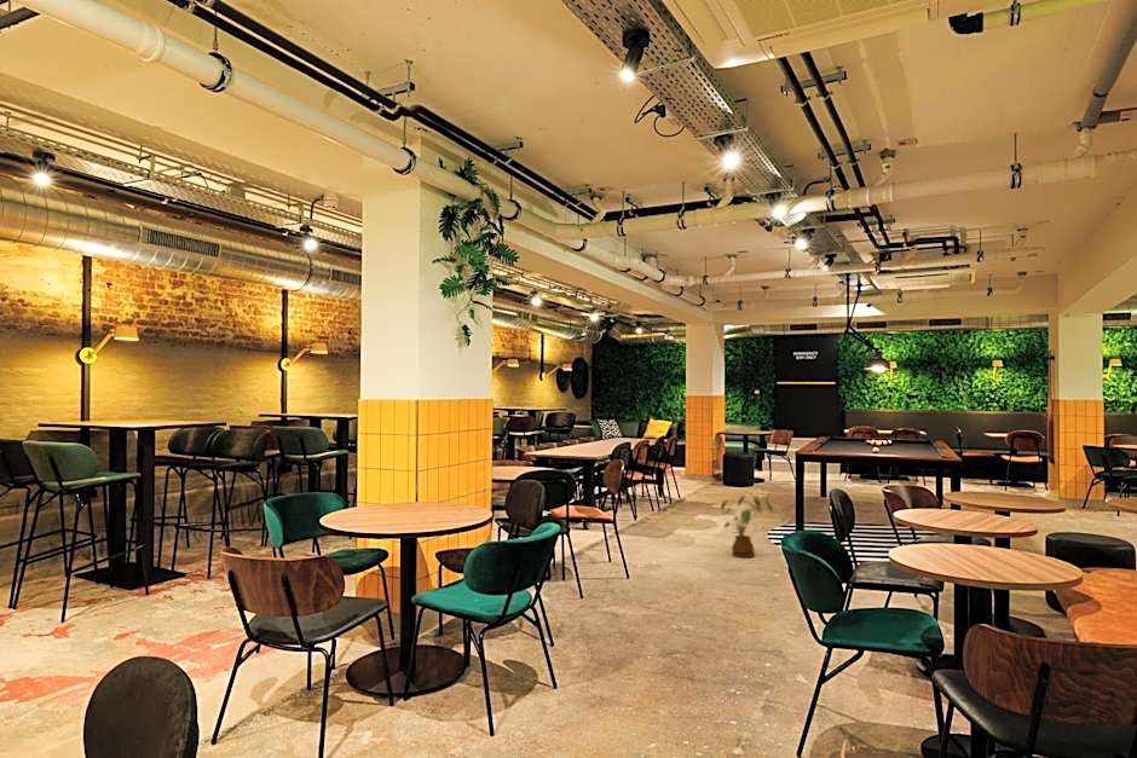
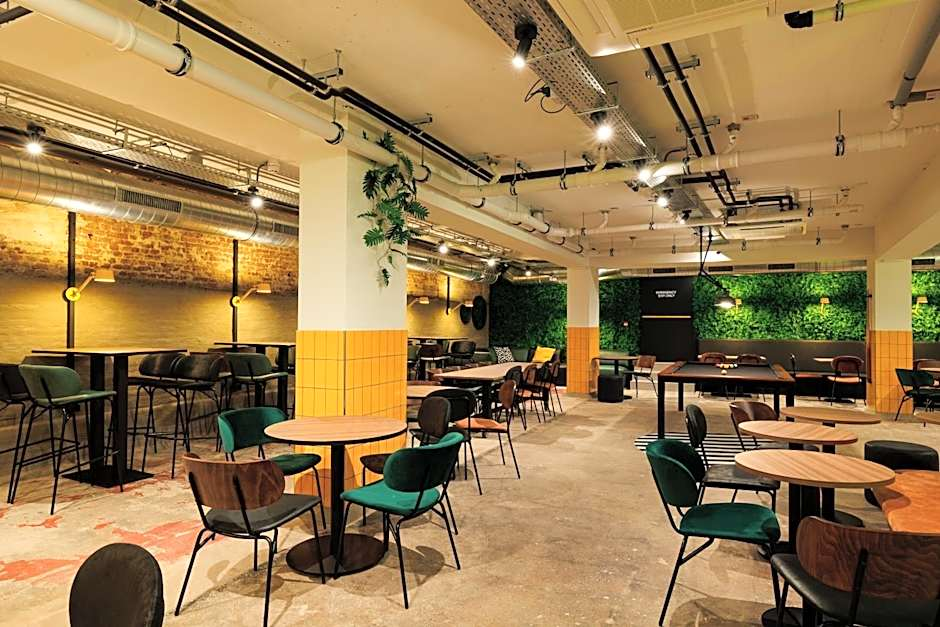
- house plant (745, 526)
